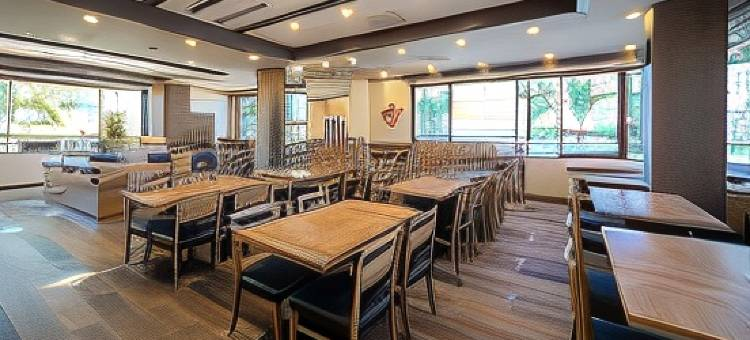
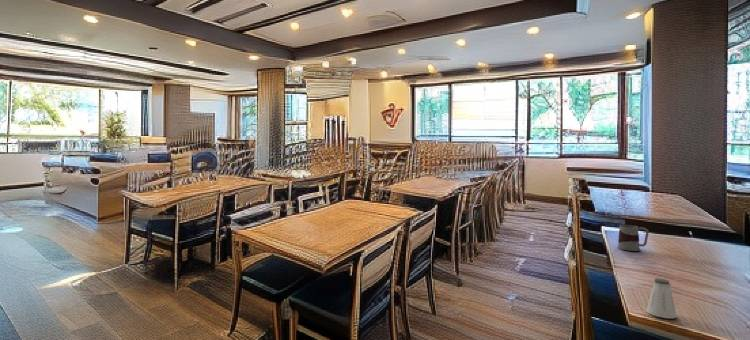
+ mug (632, 237)
+ saltshaker (661, 296)
